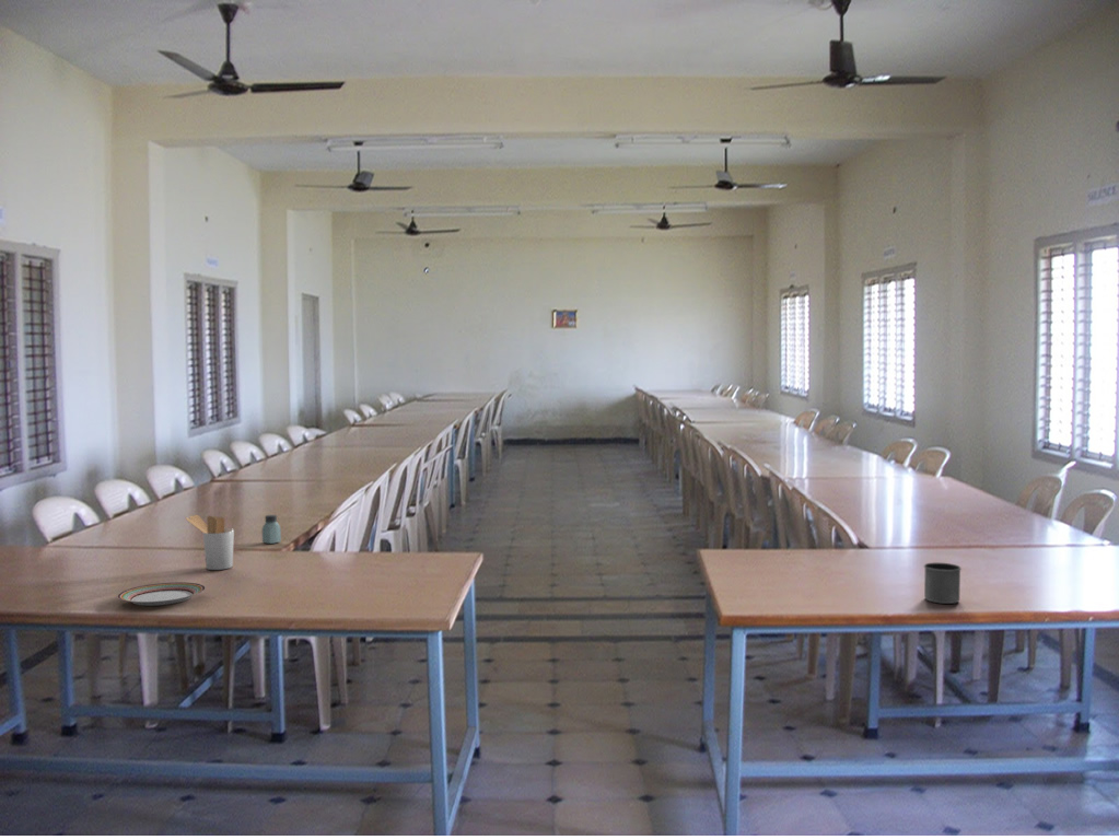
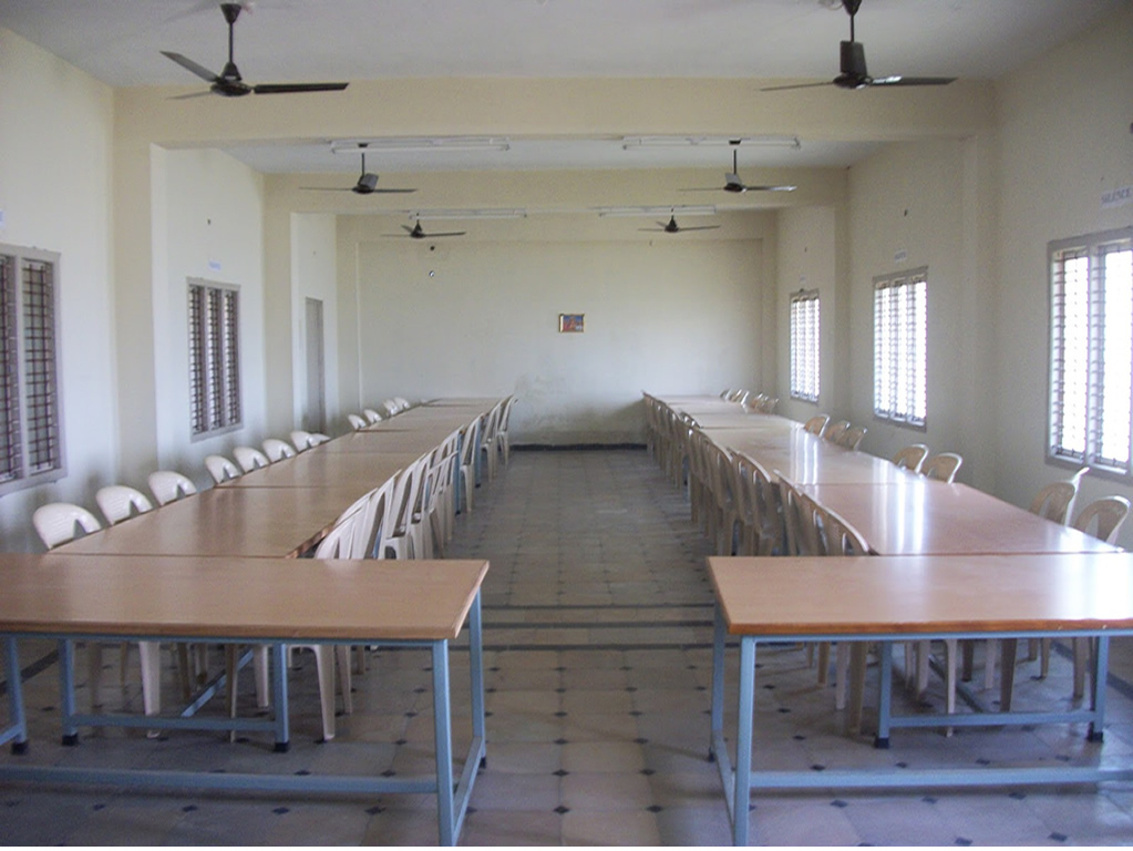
- utensil holder (210, 540)
- mug (942, 582)
- saltshaker (271, 528)
- plate (162, 595)
